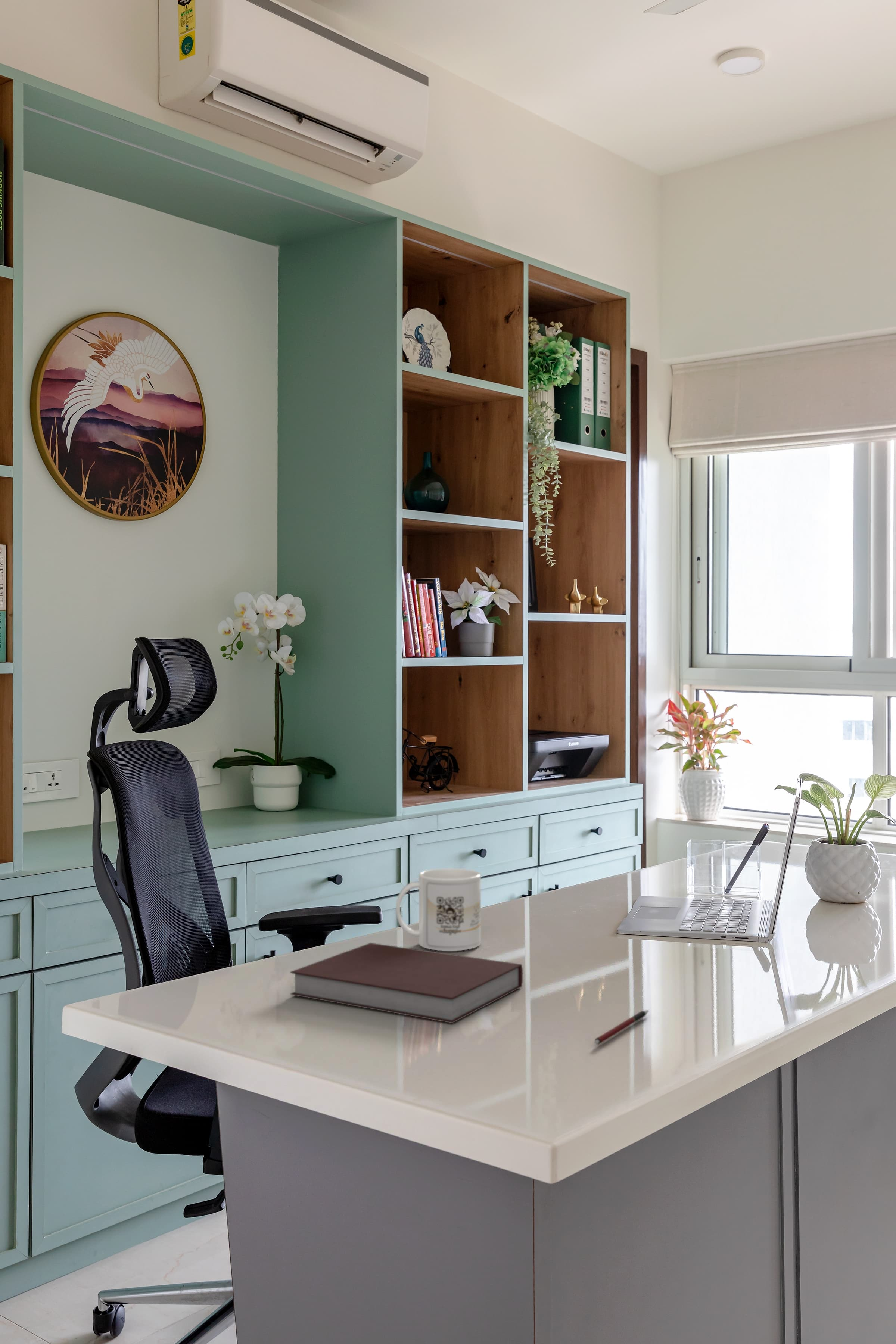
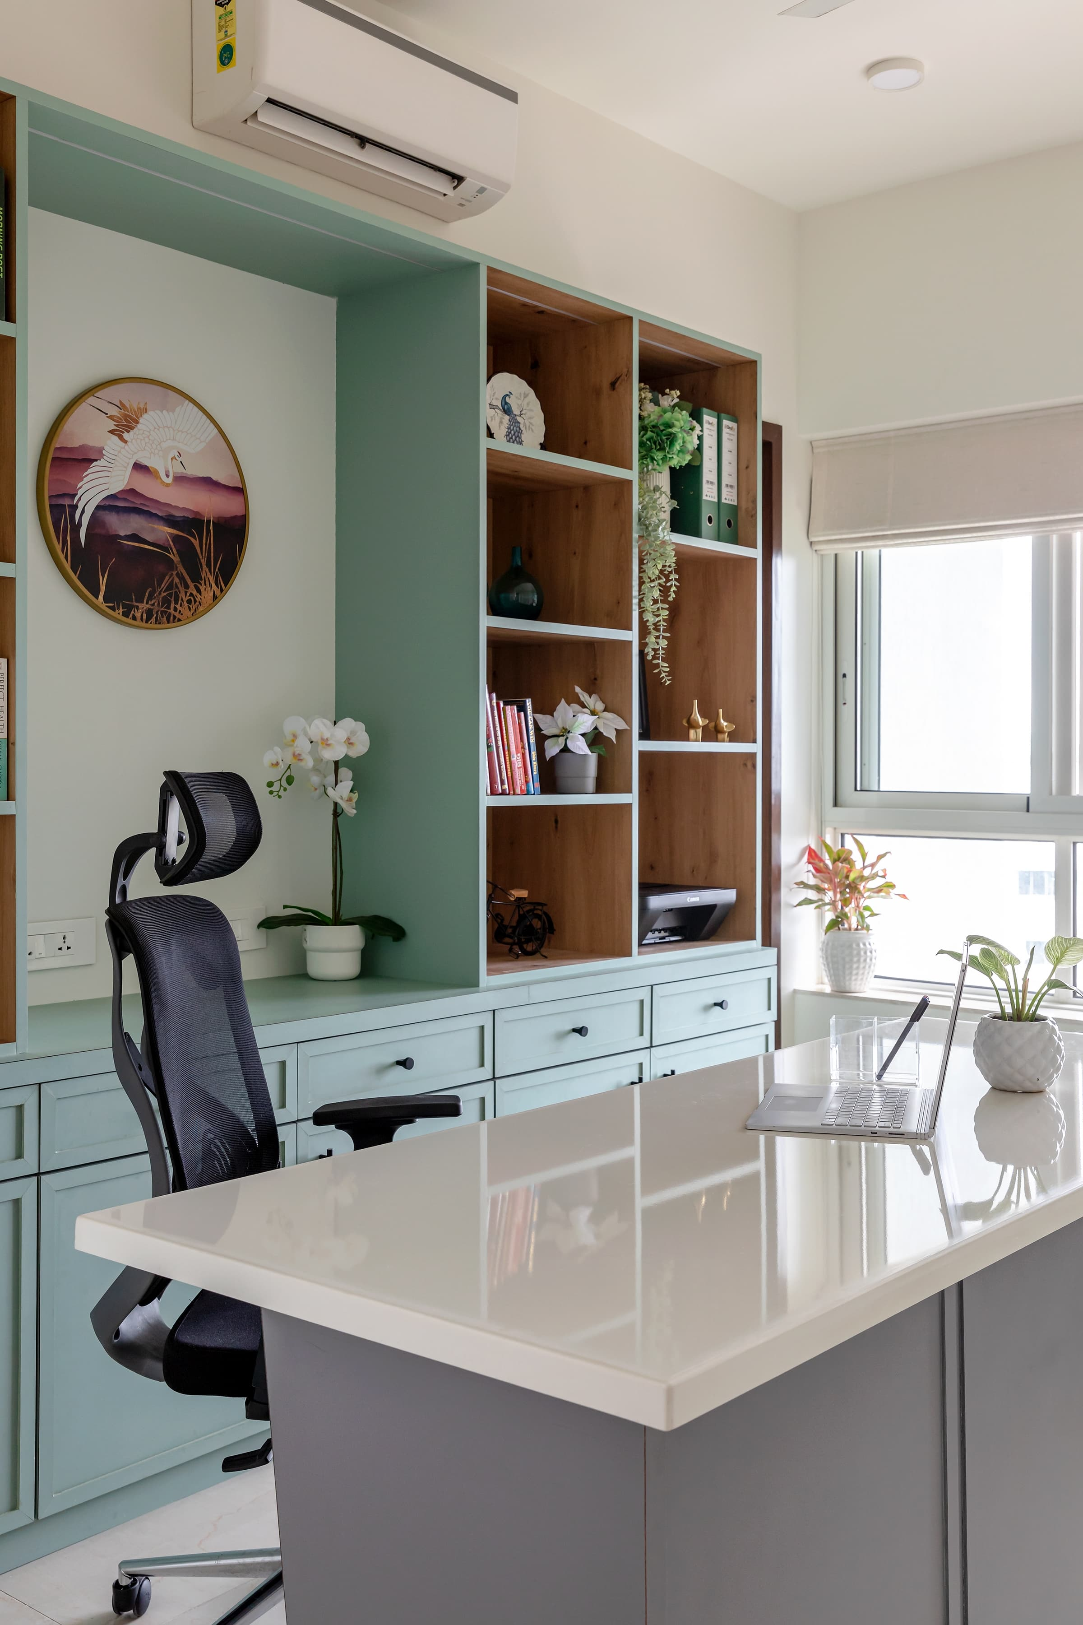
- notebook (408, 979)
- mug (442, 908)
- pen (623, 1026)
